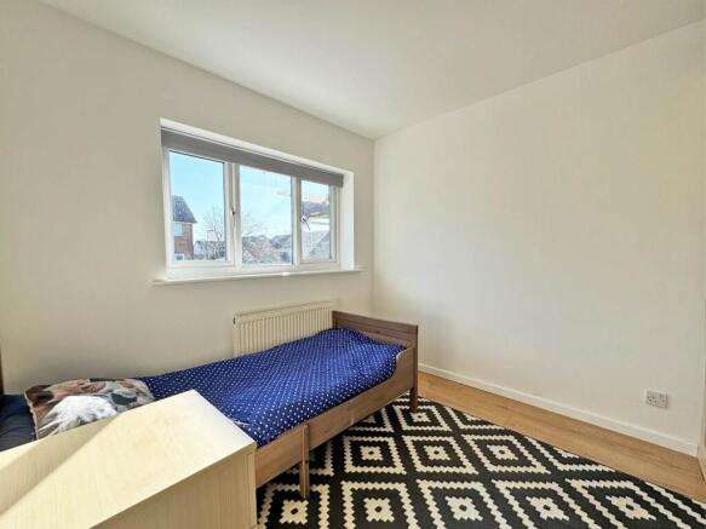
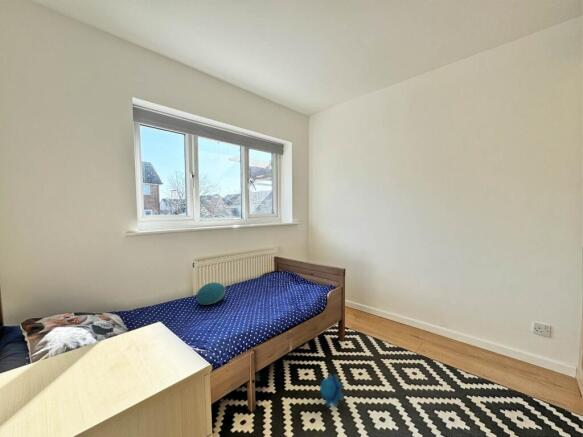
+ cushion (211, 292)
+ plush toy (330, 390)
